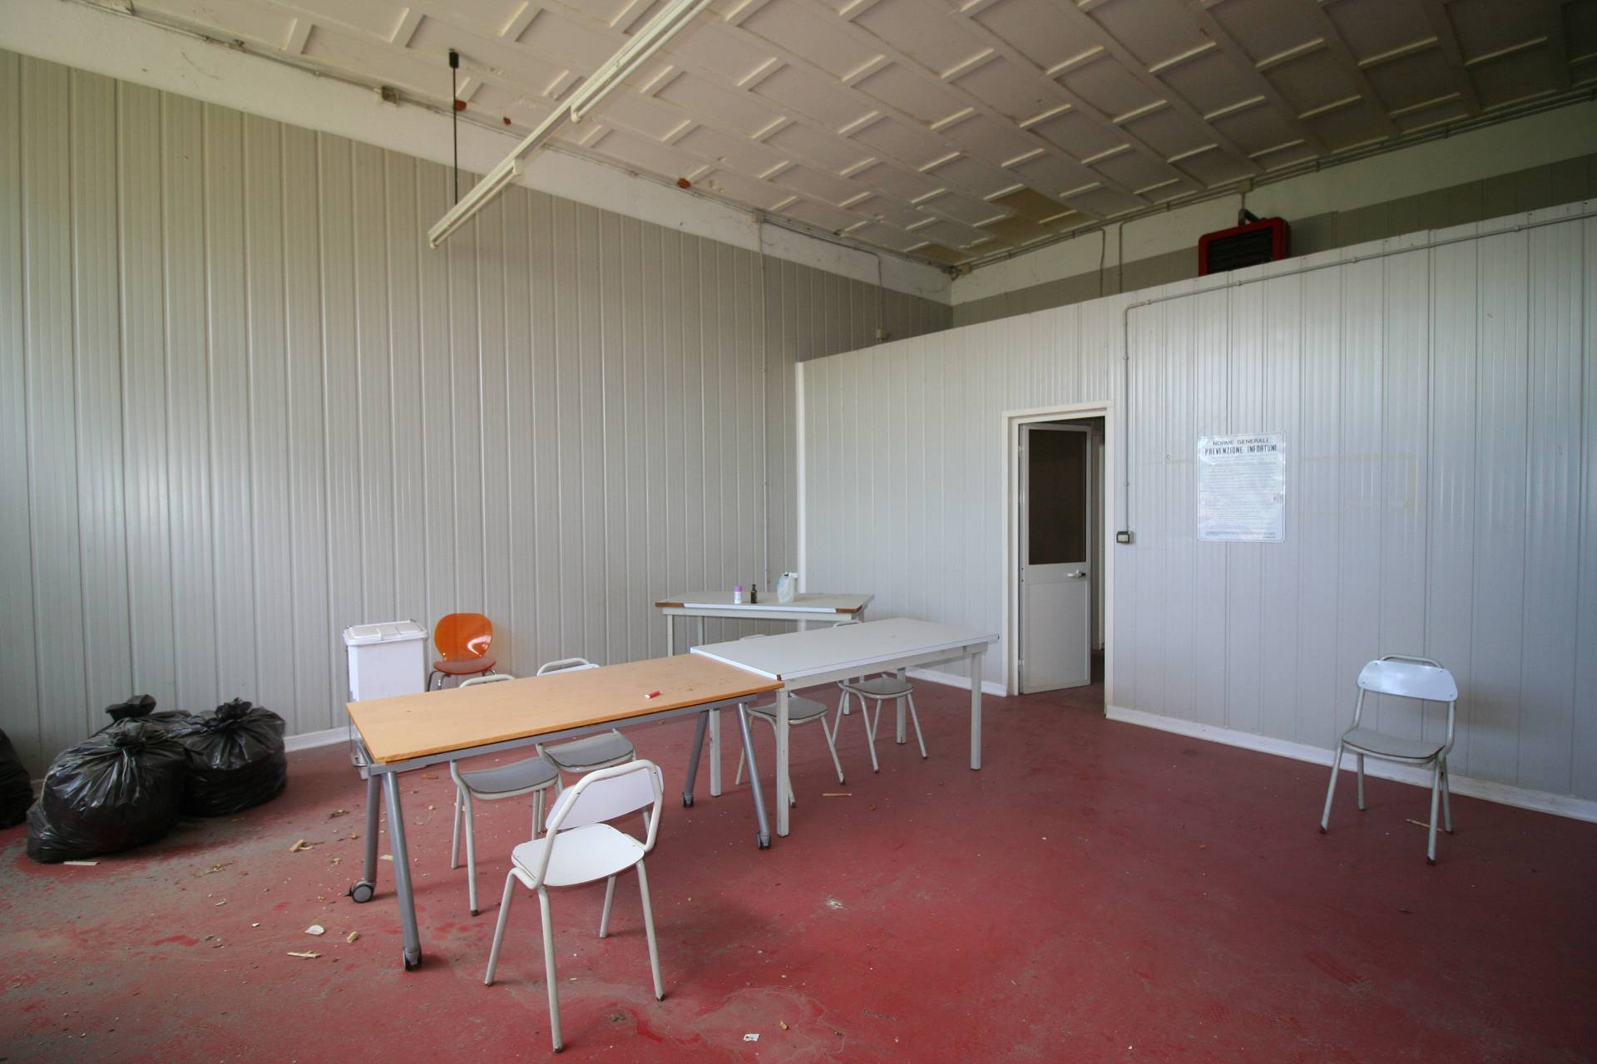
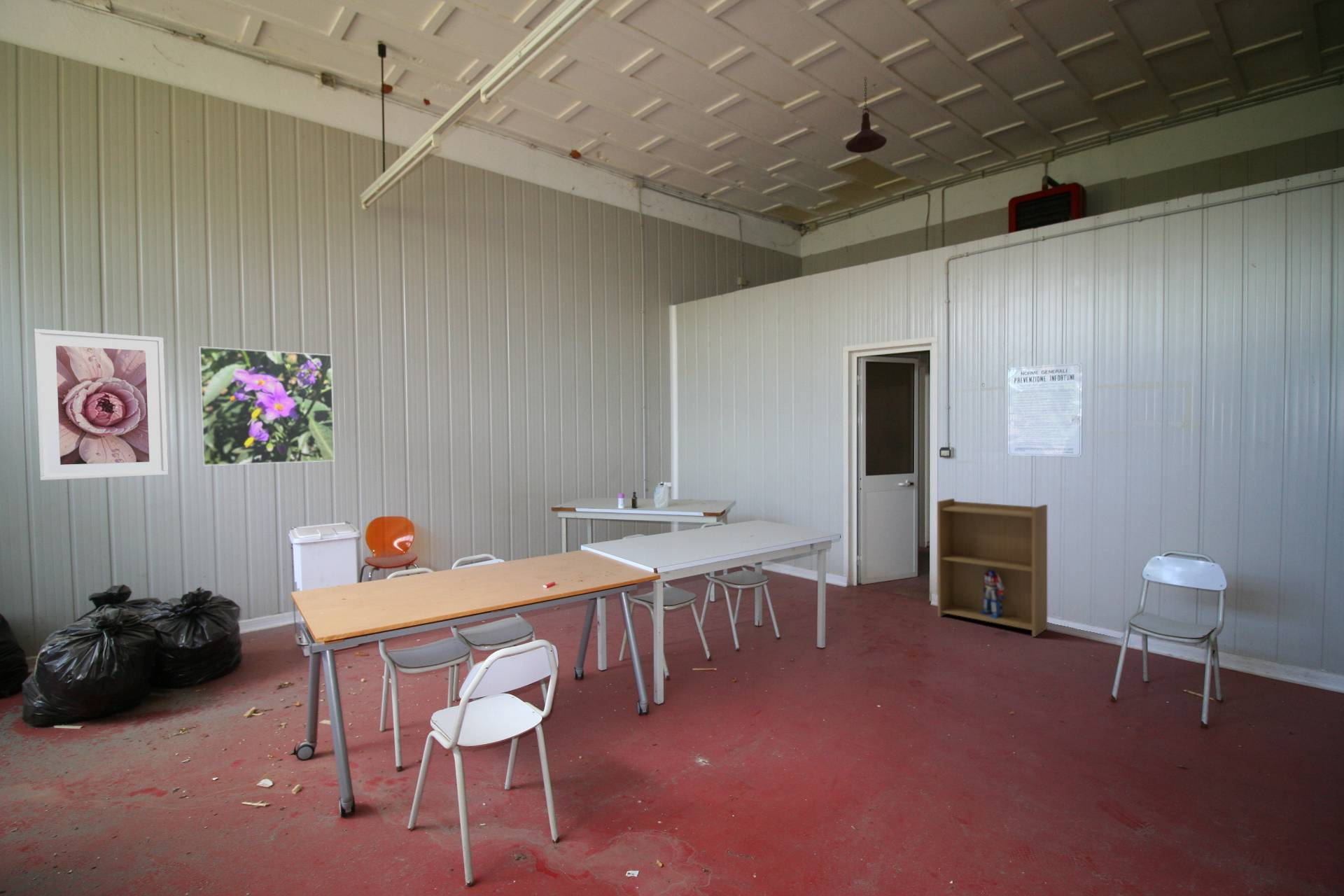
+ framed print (270, 407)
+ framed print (104, 405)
+ bookshelf (990, 563)
+ pendant light (865, 109)
